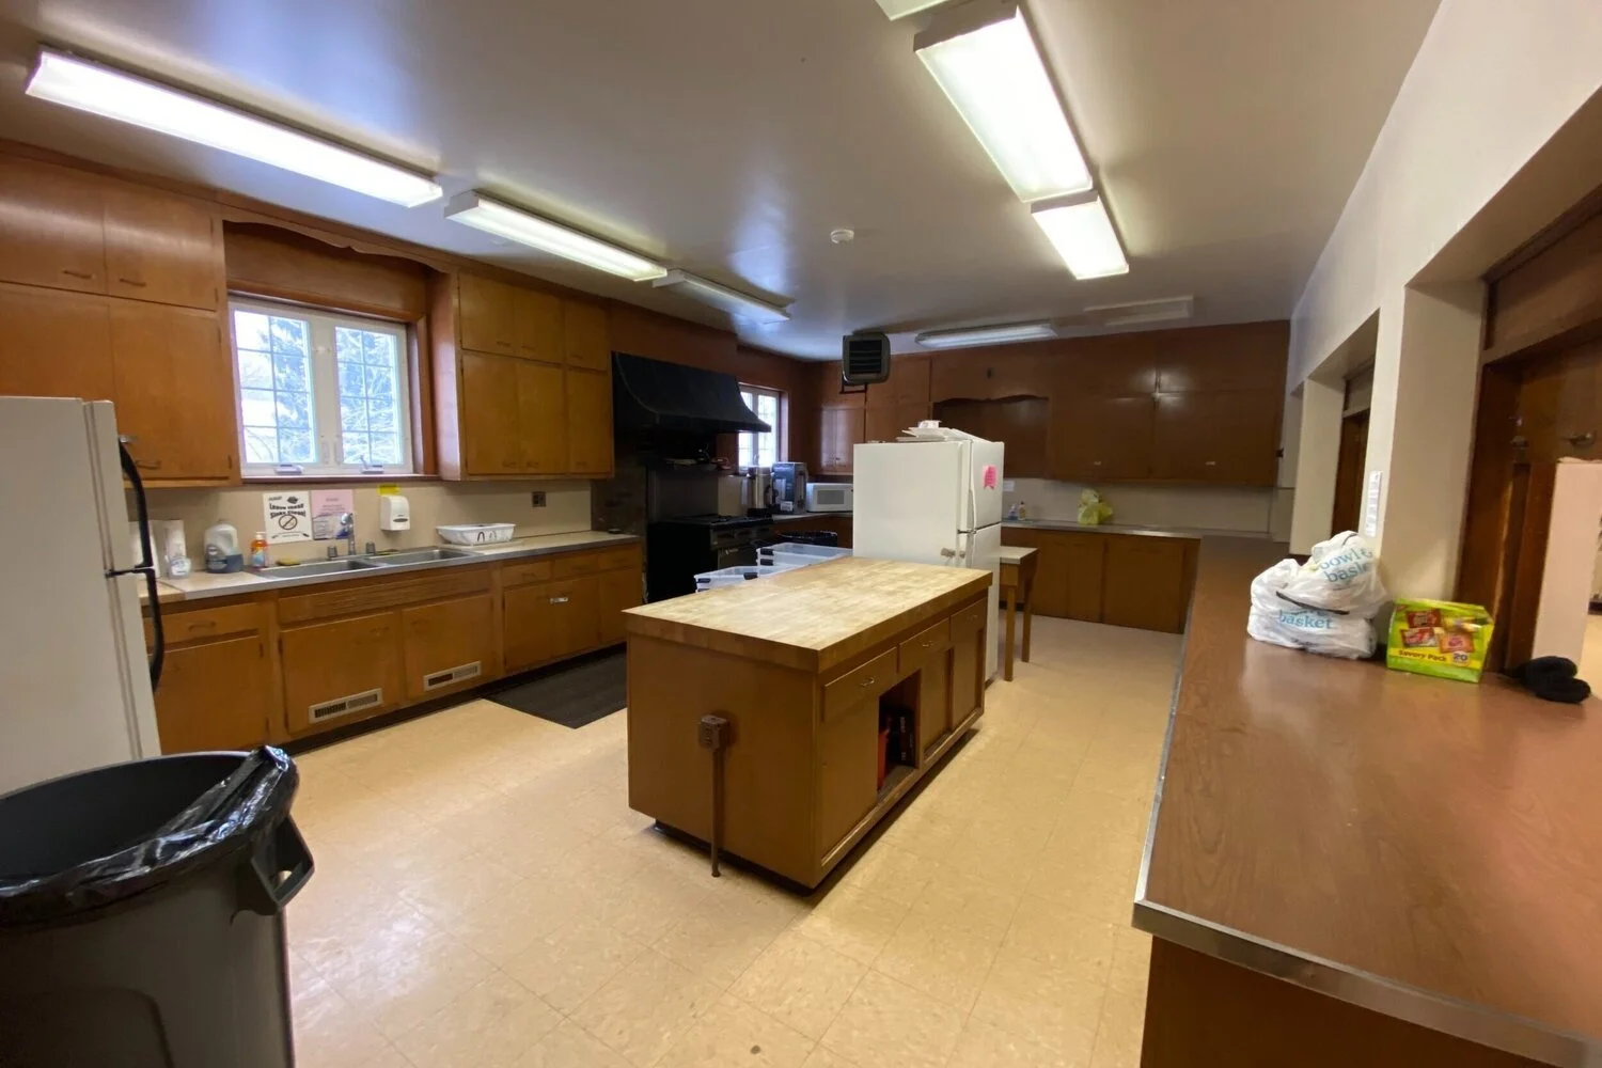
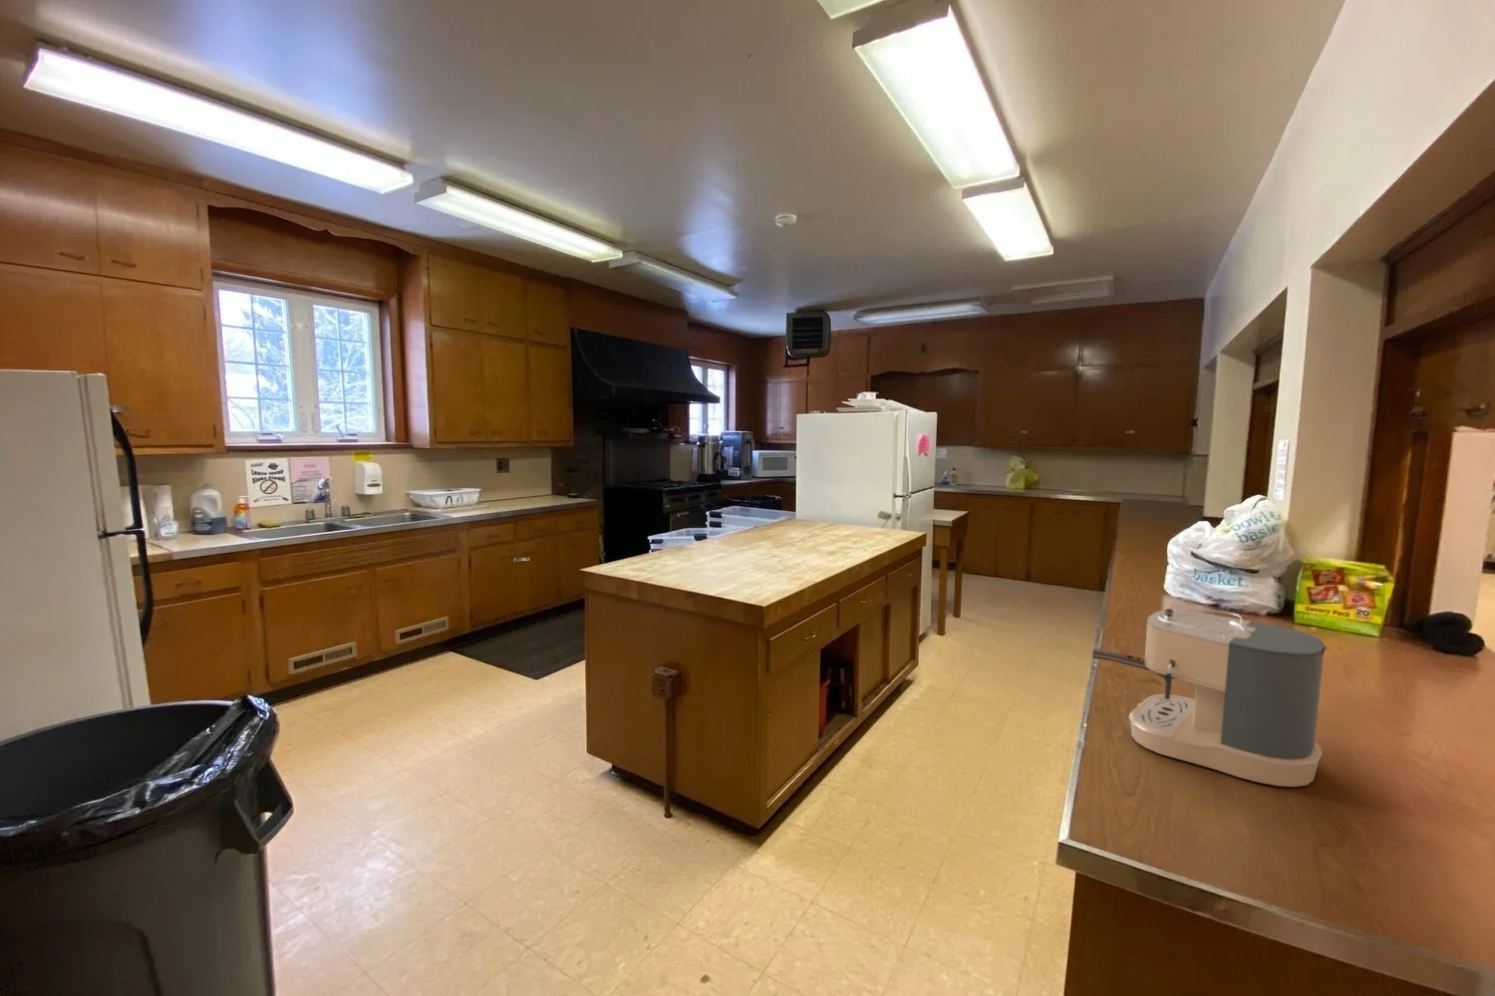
+ coffee maker (1196, 677)
